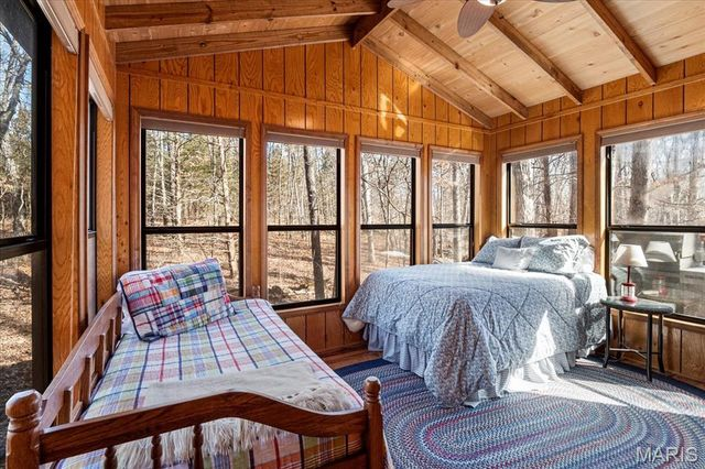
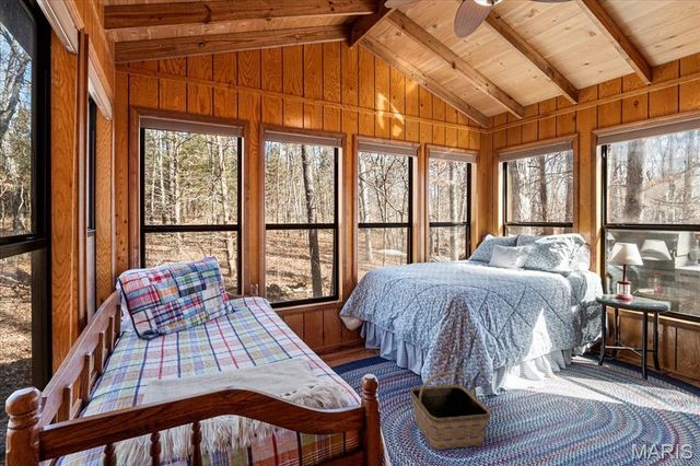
+ basket (447, 403)
